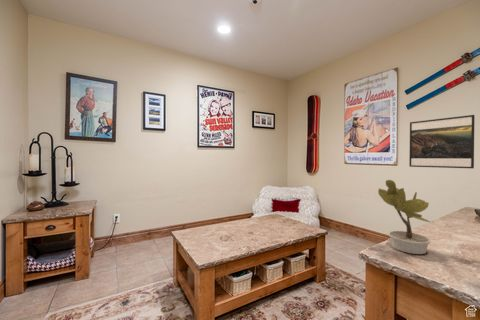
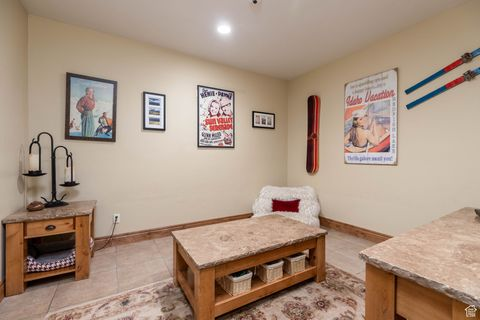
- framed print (438, 143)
- potted plant (405, 213)
